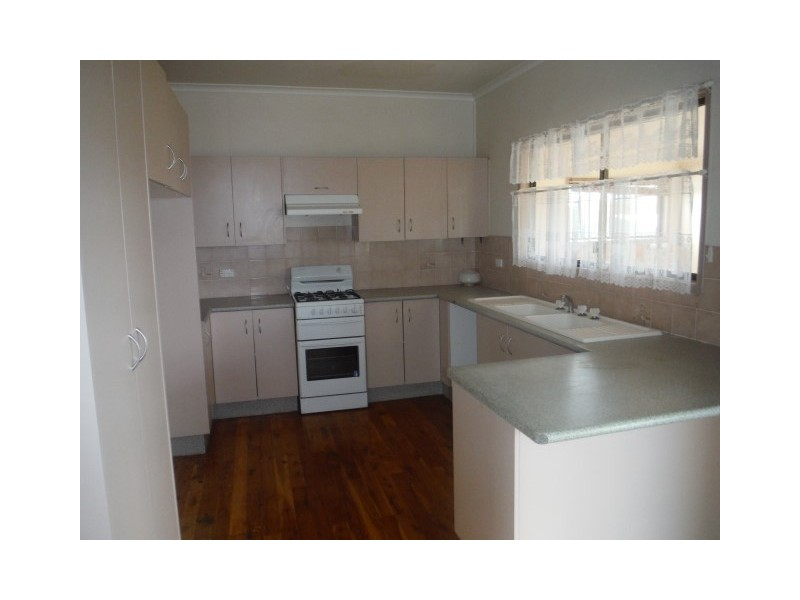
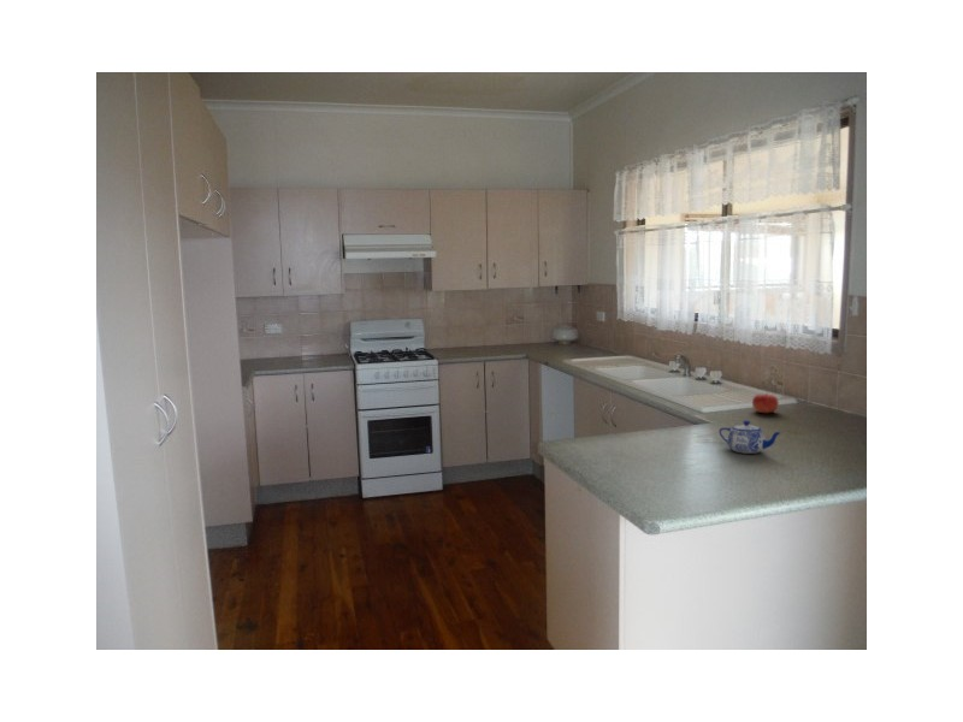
+ fruit (764, 402)
+ teapot (749, 436)
